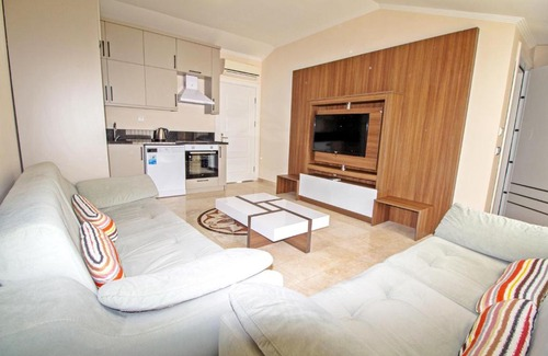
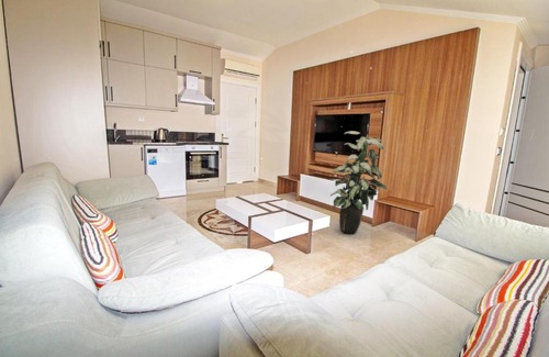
+ indoor plant (355, 182)
